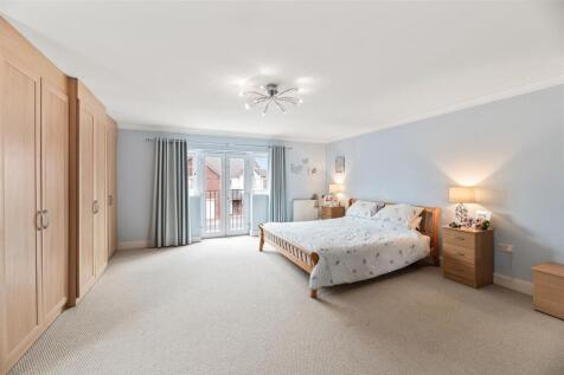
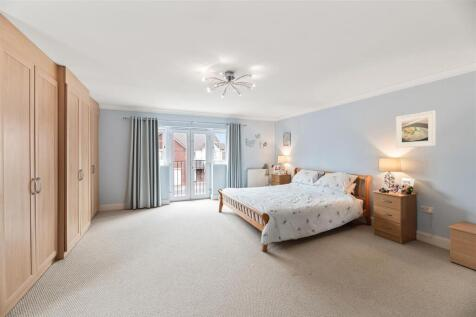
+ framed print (414, 130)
